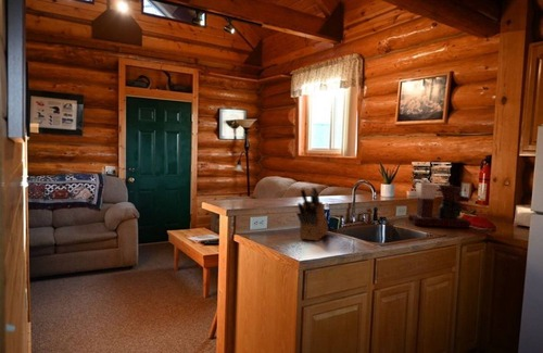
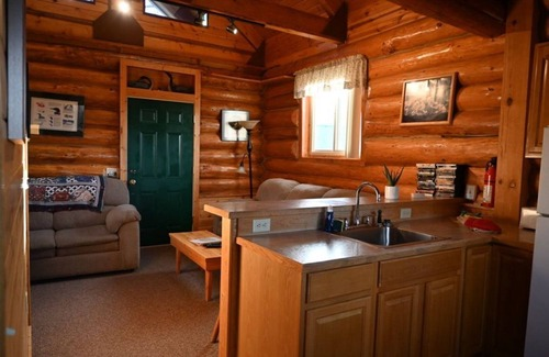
- knife block (313, 212)
- coffee maker (440, 205)
